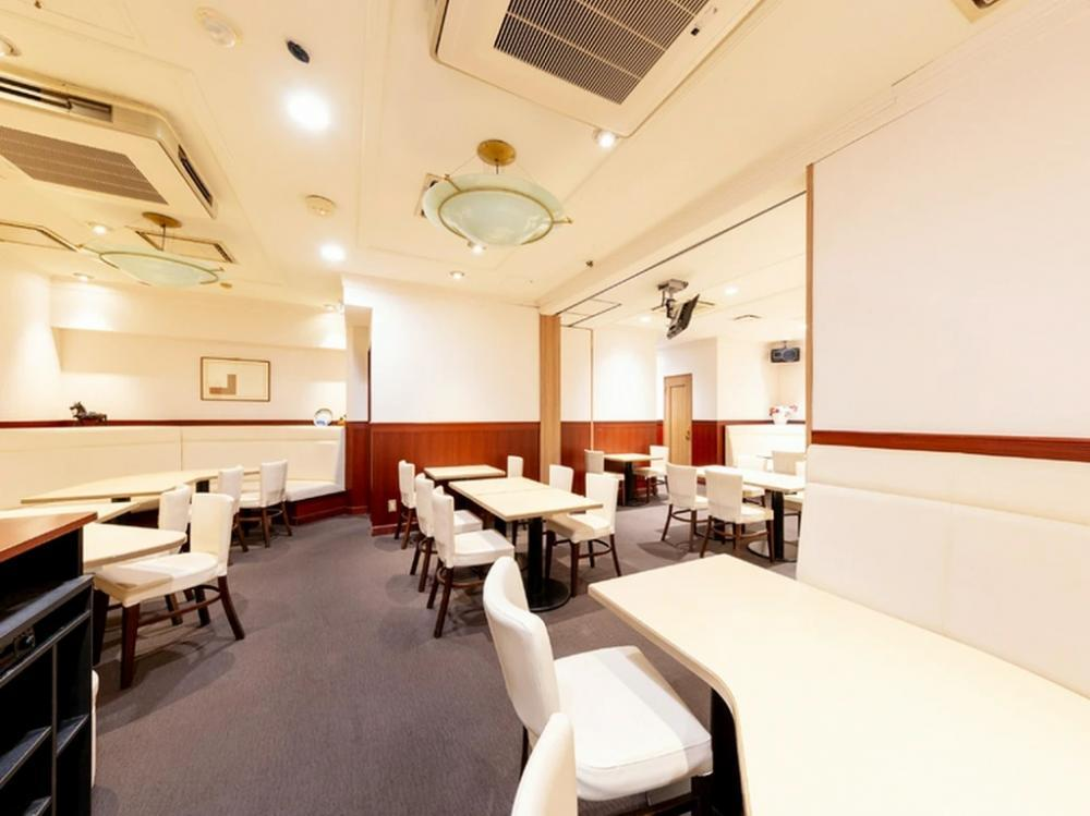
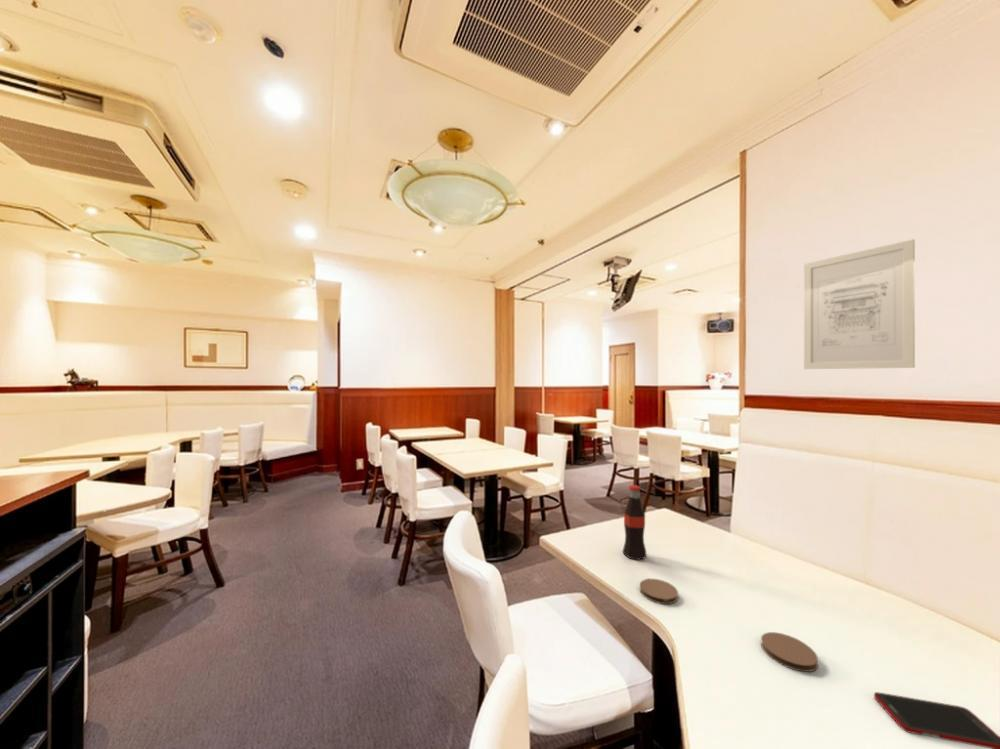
+ cell phone (936, 719)
+ coaster (788, 650)
+ wall art (853, 310)
+ bottle (634, 520)
+ coaster (658, 590)
